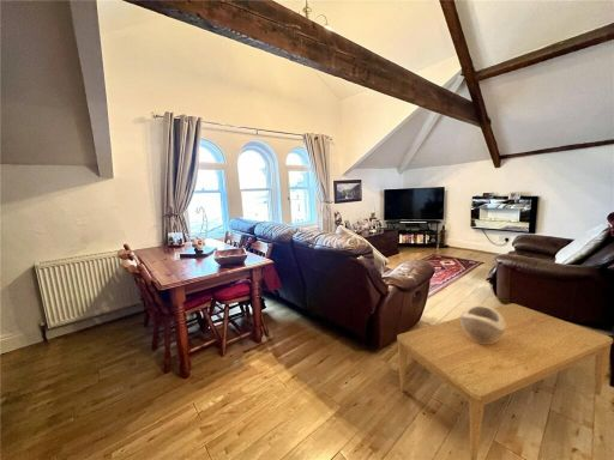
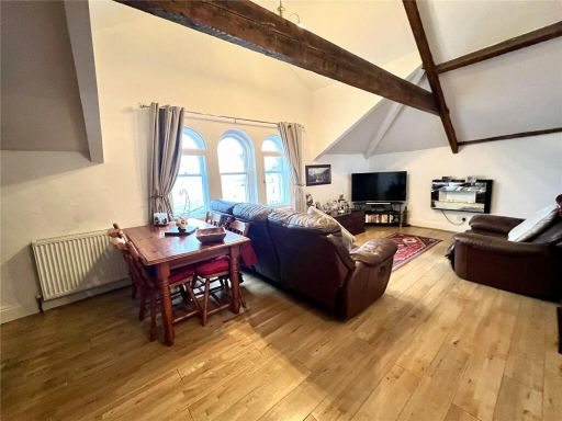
- decorative bowl (482, 325)
- coffee table (498, 364)
